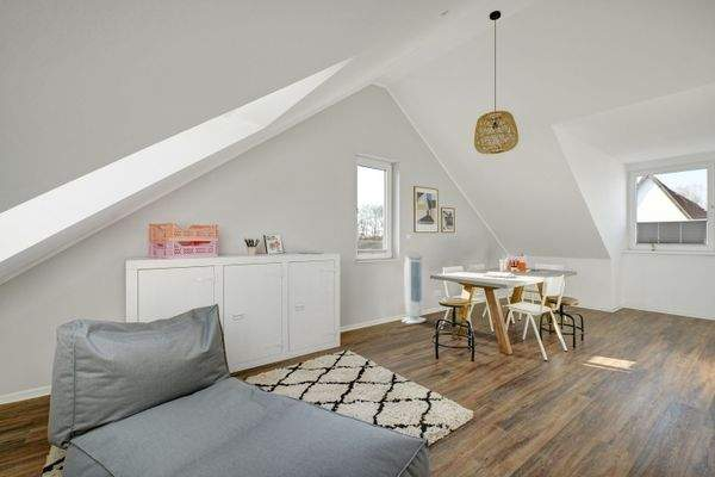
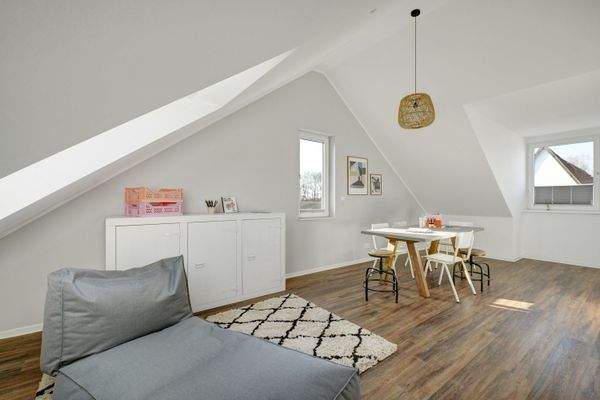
- air purifier (414, 285)
